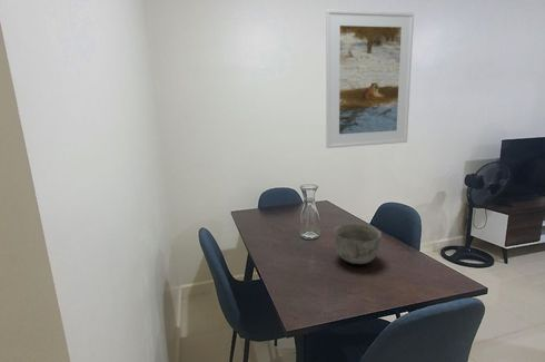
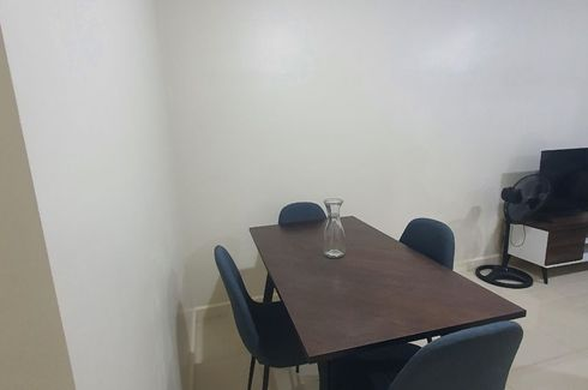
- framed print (369, 80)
- bowl (356, 245)
